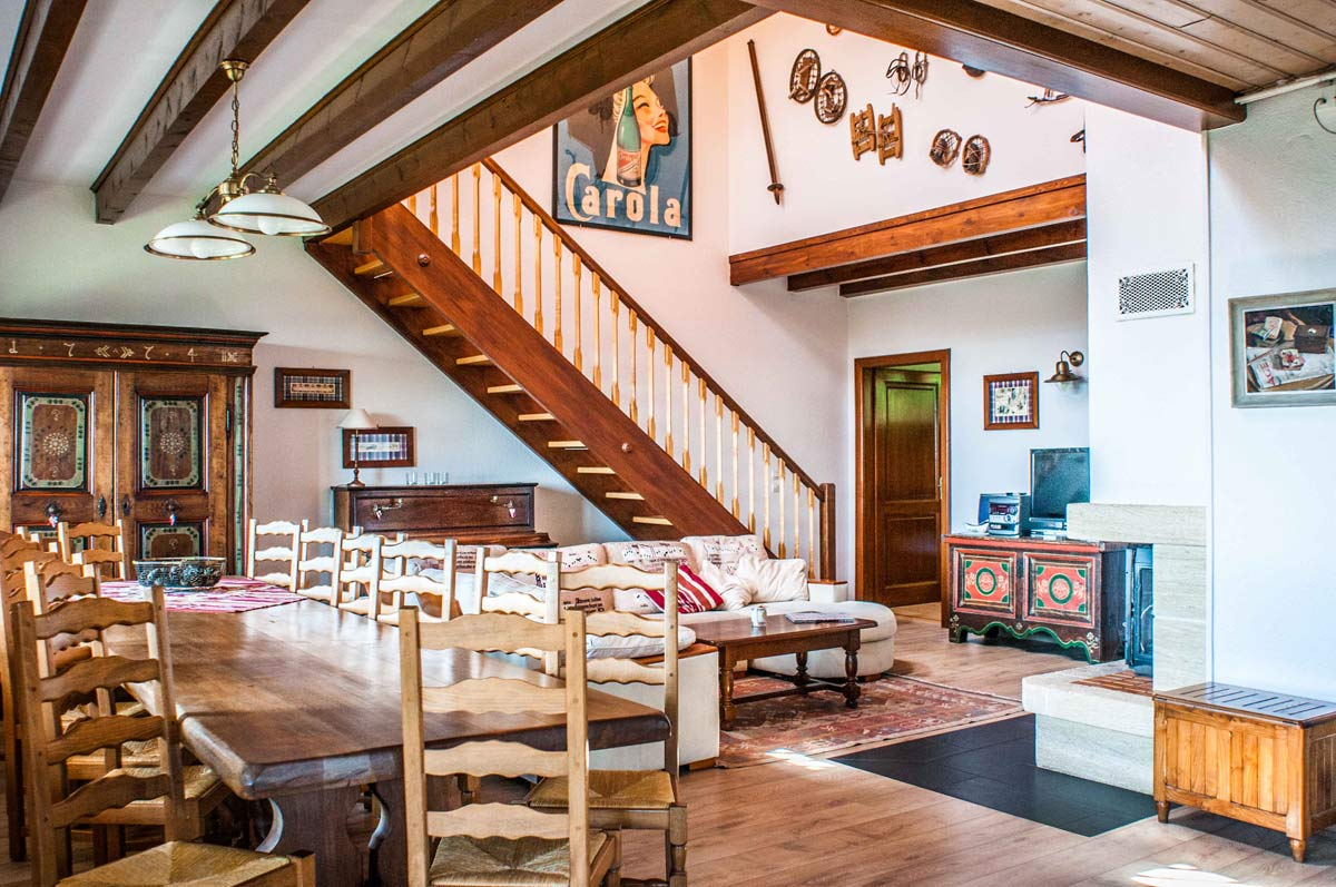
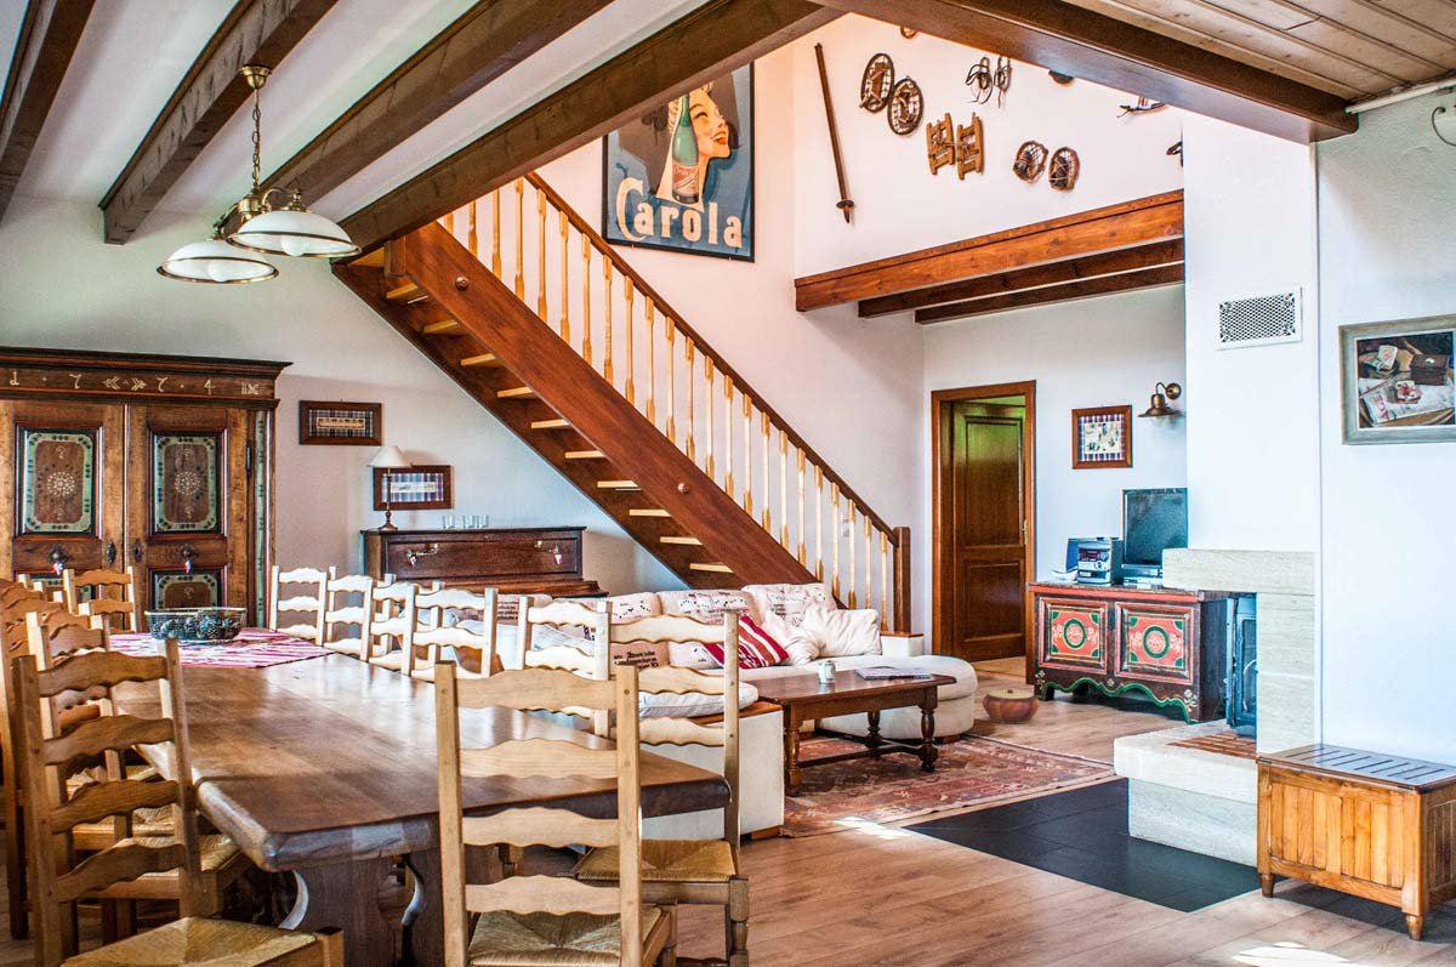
+ woven basket (1011, 705)
